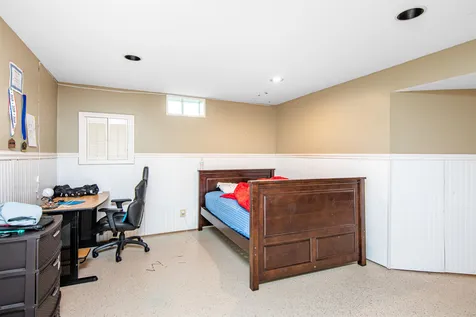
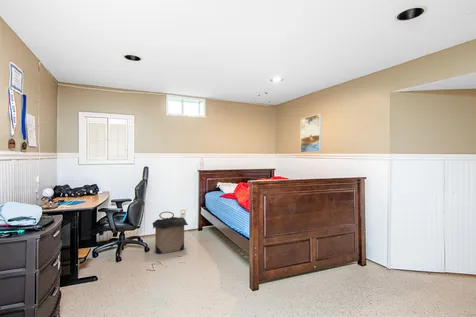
+ laundry hamper (170, 229)
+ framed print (310, 134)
